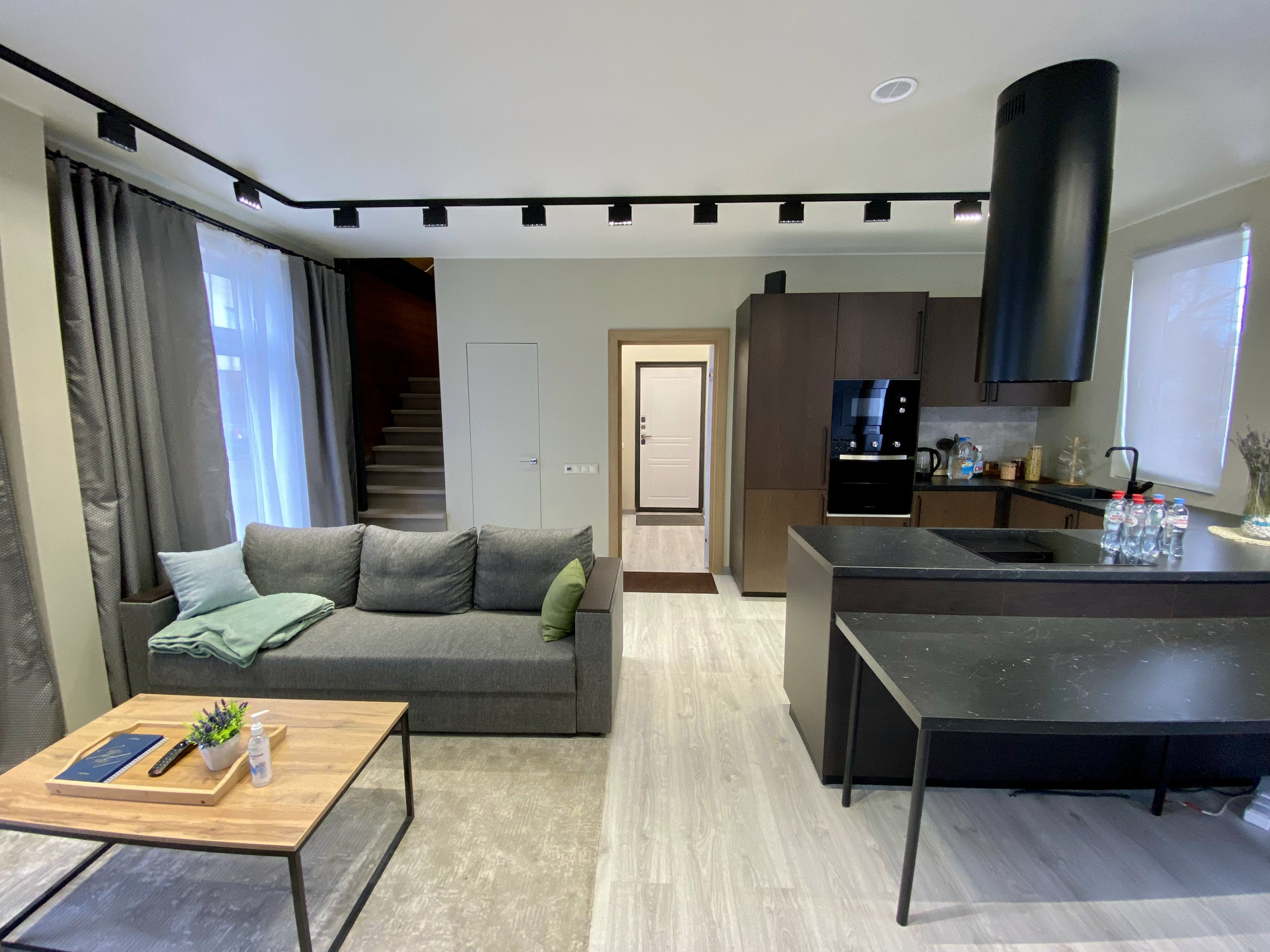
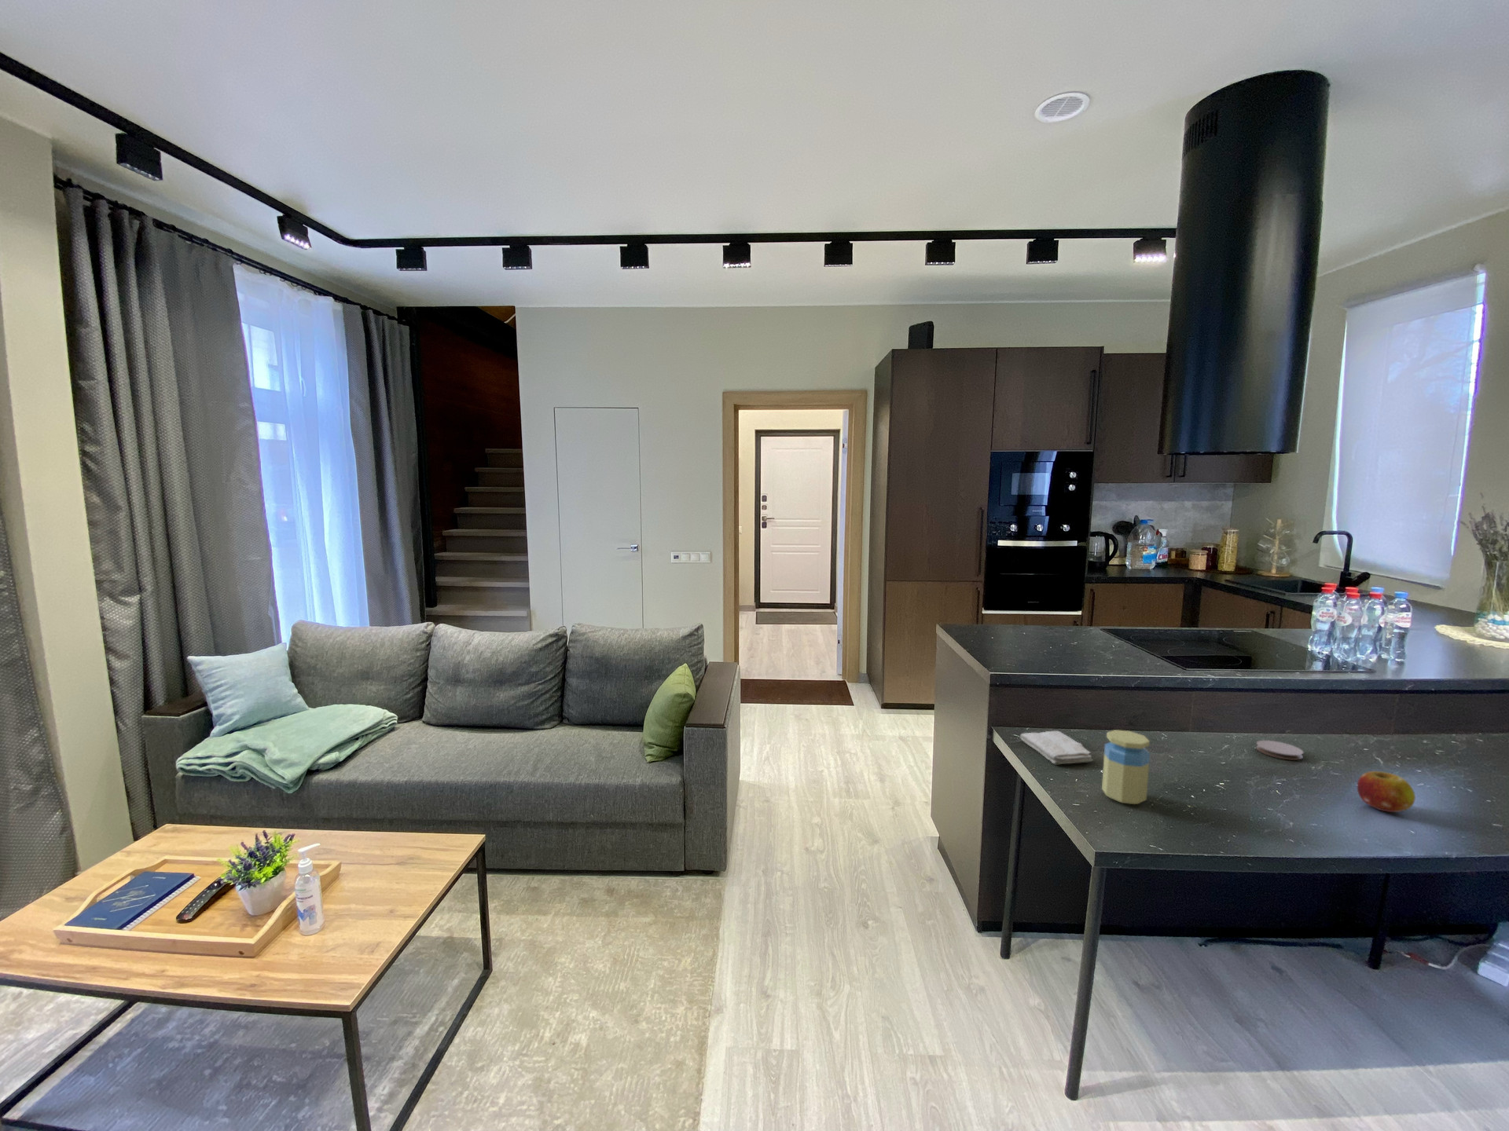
+ fruit (1384, 791)
+ coaster (1278, 750)
+ washcloth (1055, 745)
+ jar (1125, 766)
